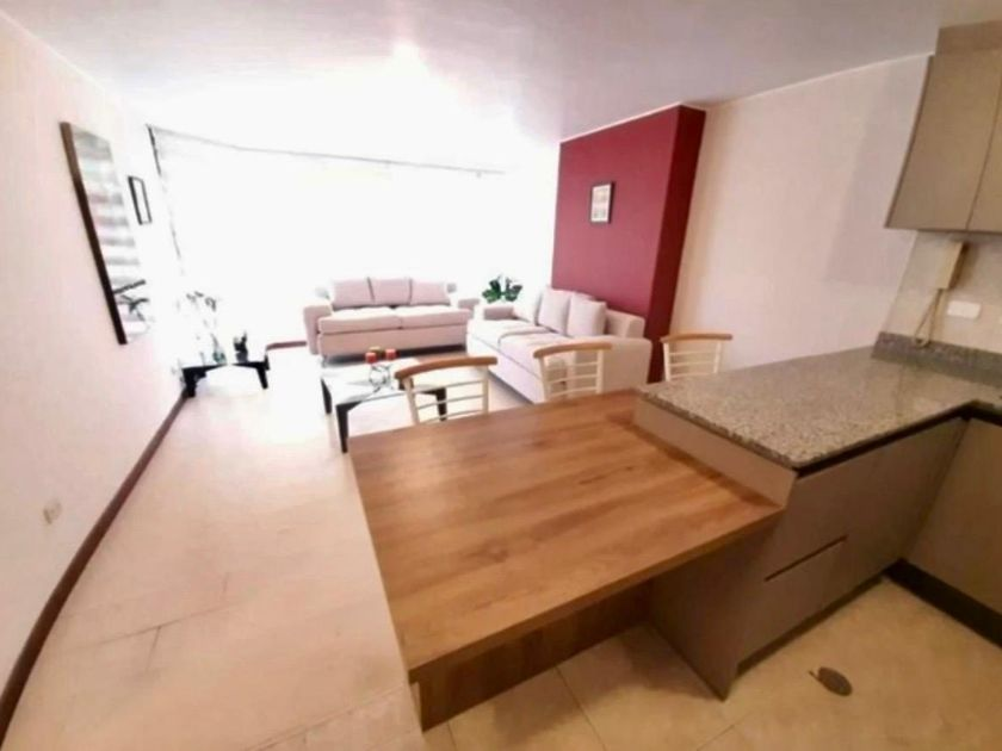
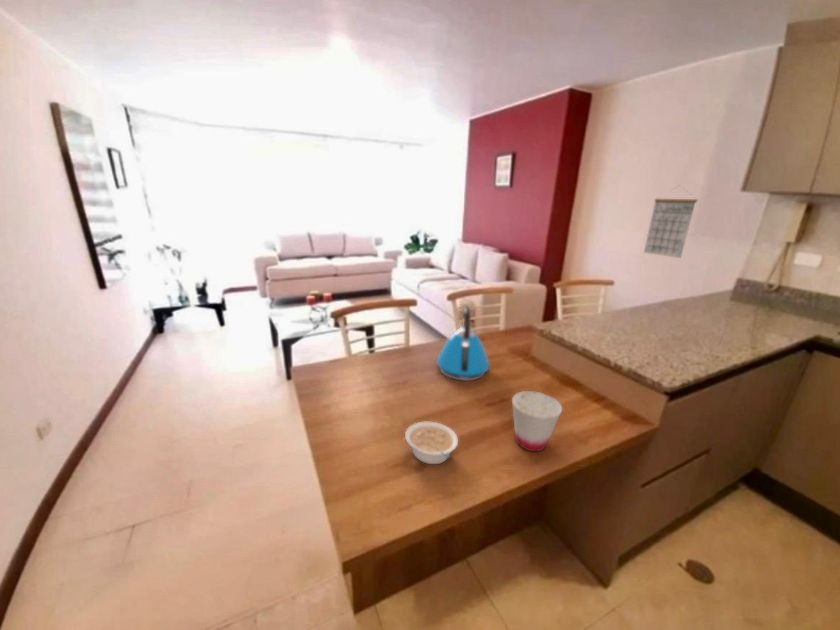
+ cup (533, 423)
+ legume (432, 443)
+ calendar (669, 221)
+ kettle (464, 339)
